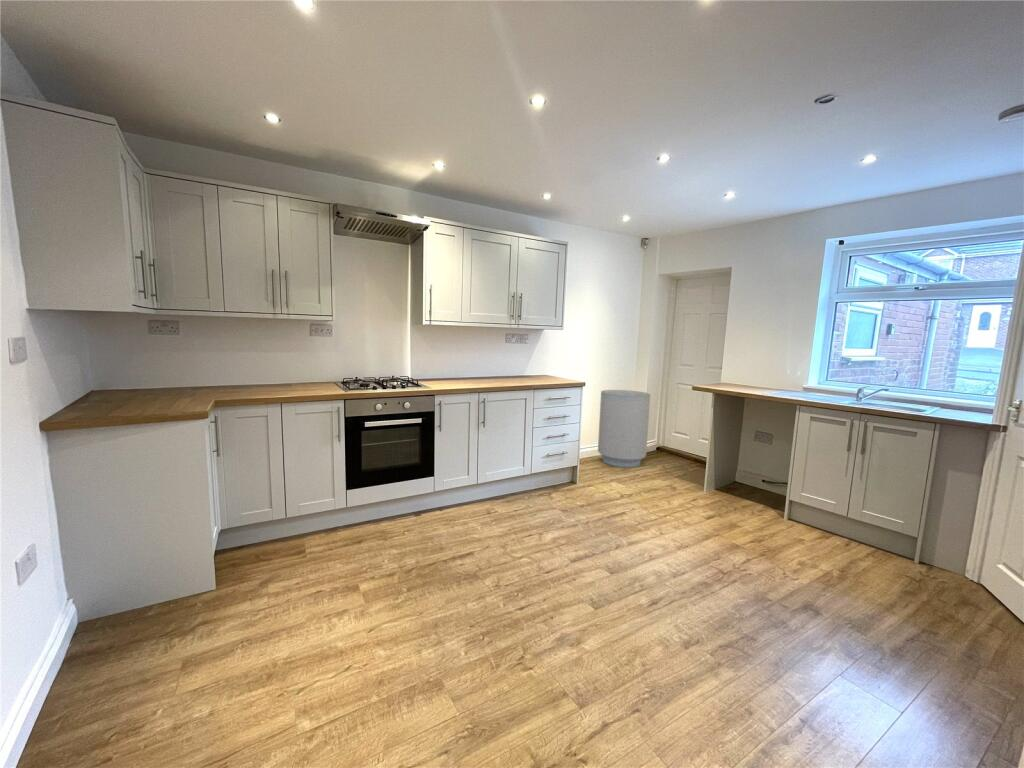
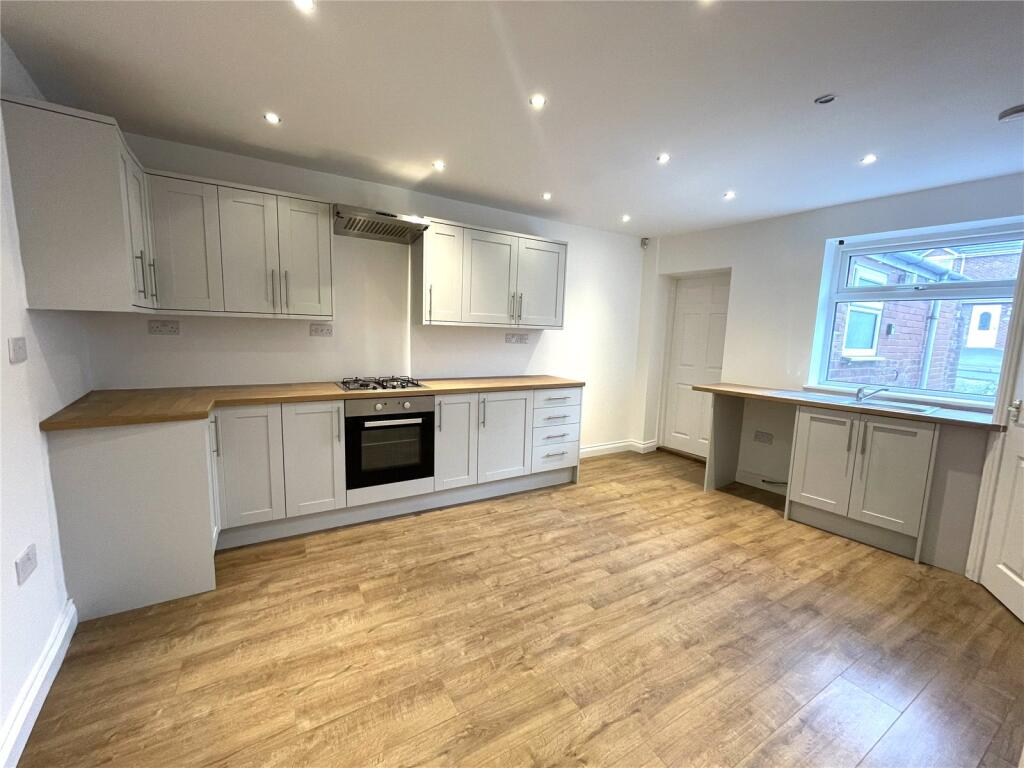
- trash can (623, 427)
